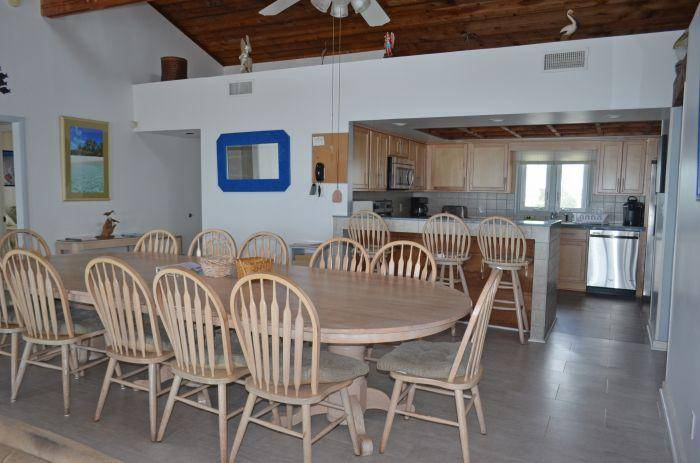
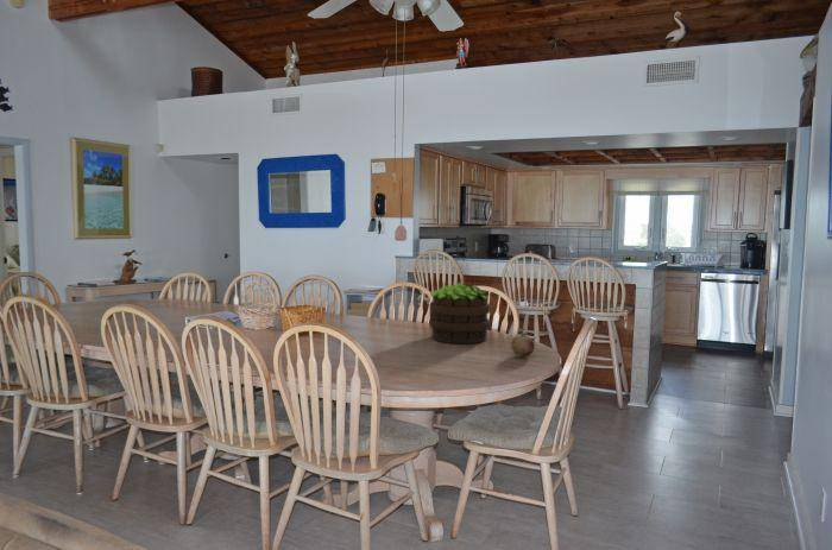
+ fruit (522, 344)
+ potted plant (460, 311)
